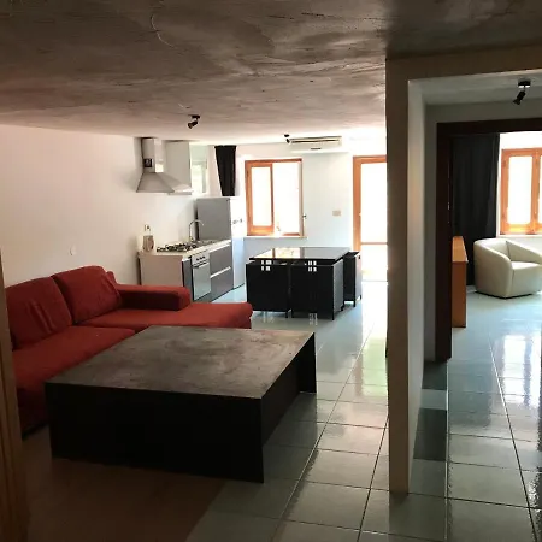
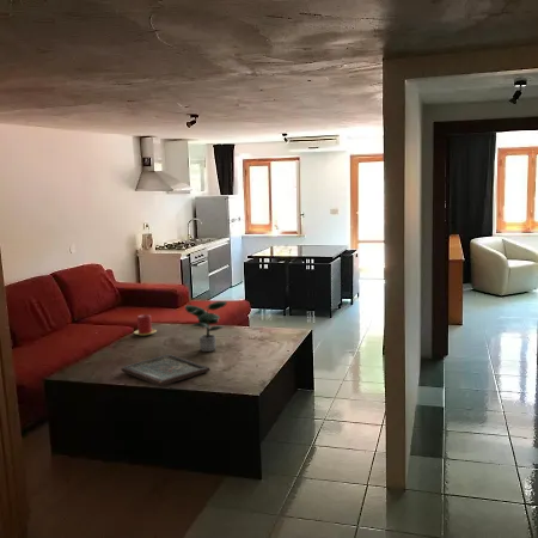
+ board game (165, 368)
+ candle (143, 324)
+ potted plant (208, 326)
